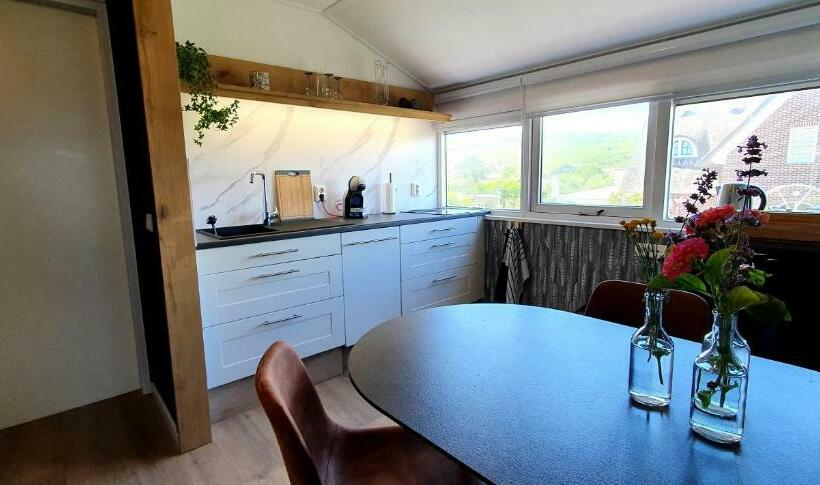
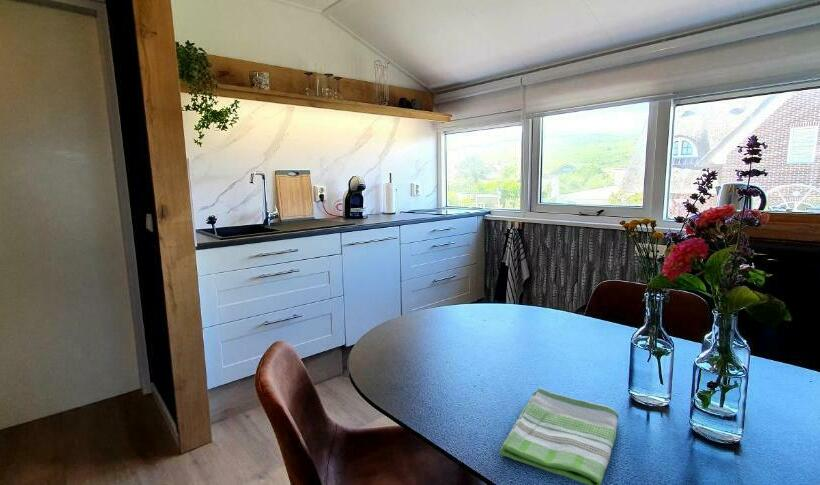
+ dish towel (562, 429)
